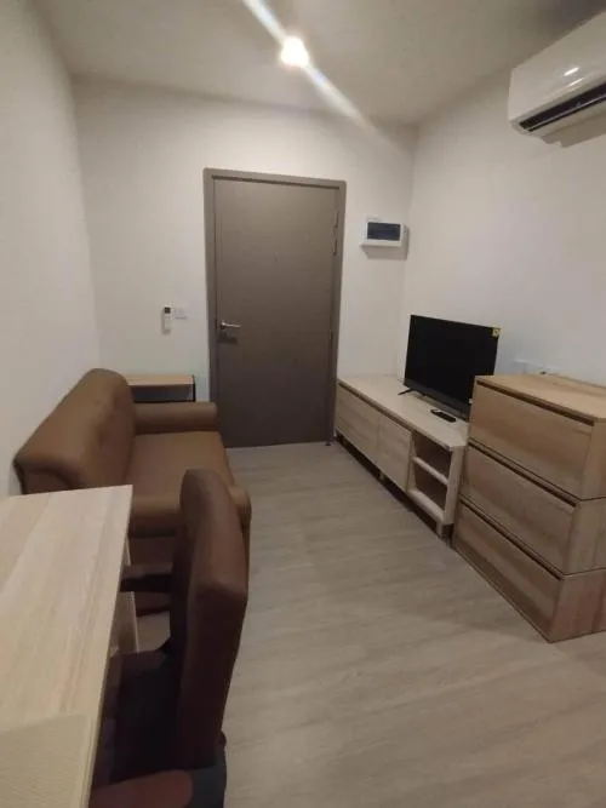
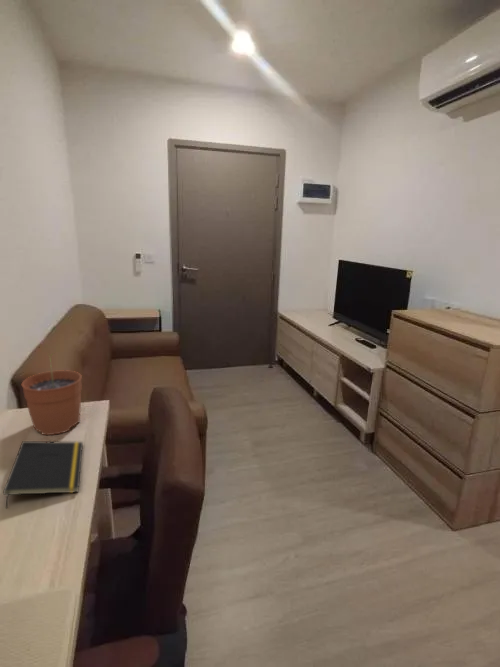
+ notepad (48, 464)
+ plant pot (53, 391)
